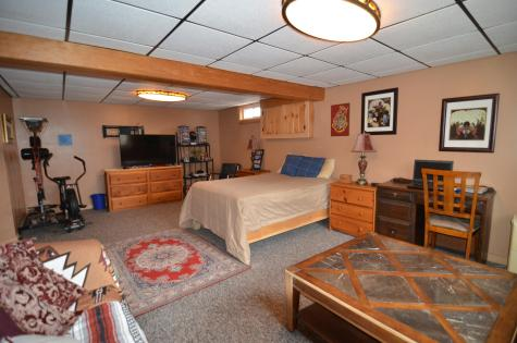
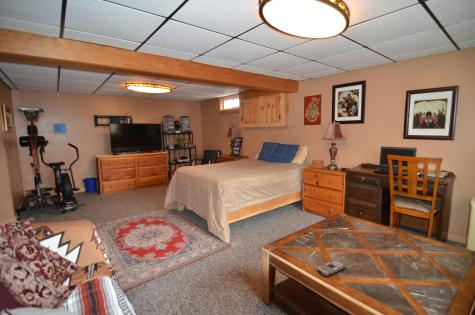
+ remote control (331, 267)
